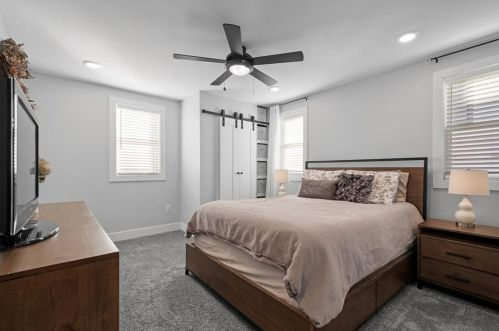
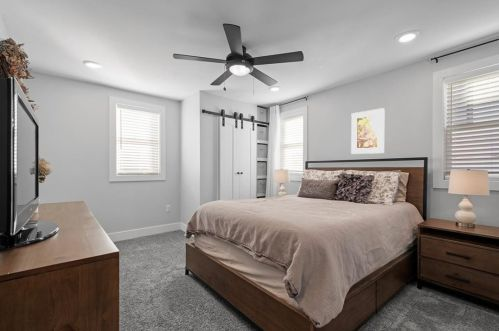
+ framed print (366, 132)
